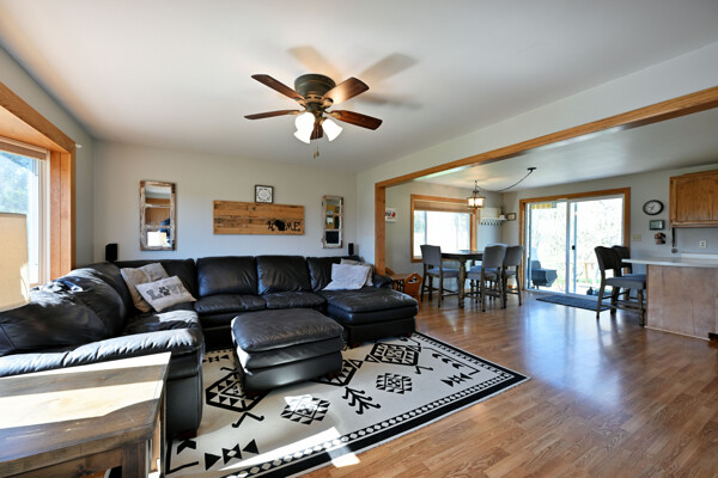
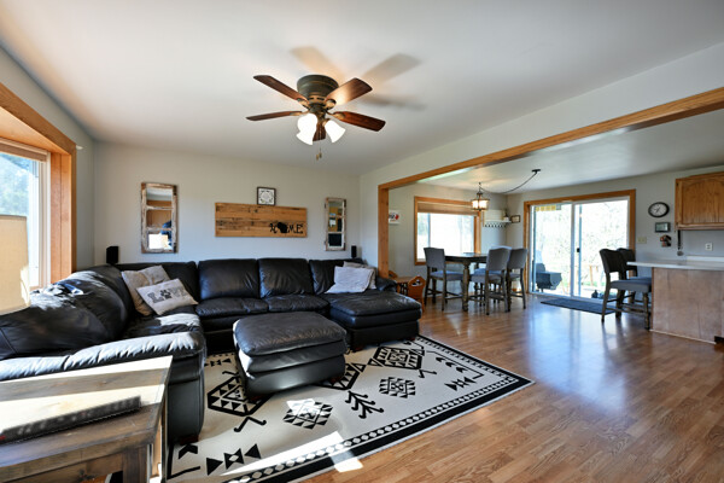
+ remote control (76, 417)
